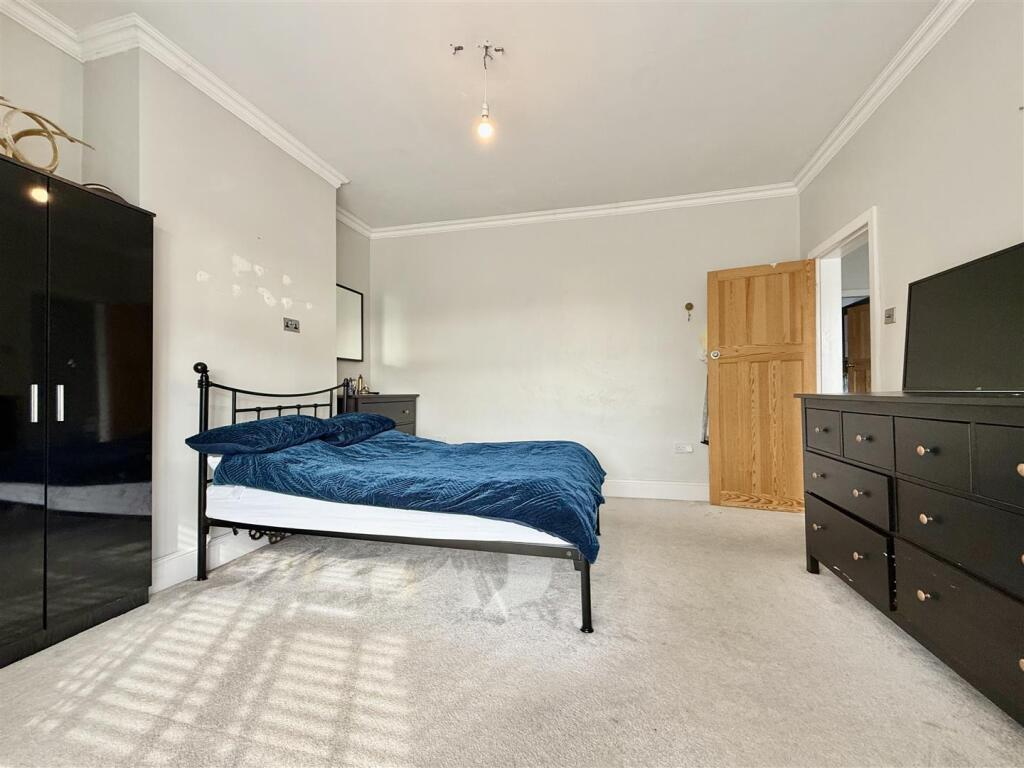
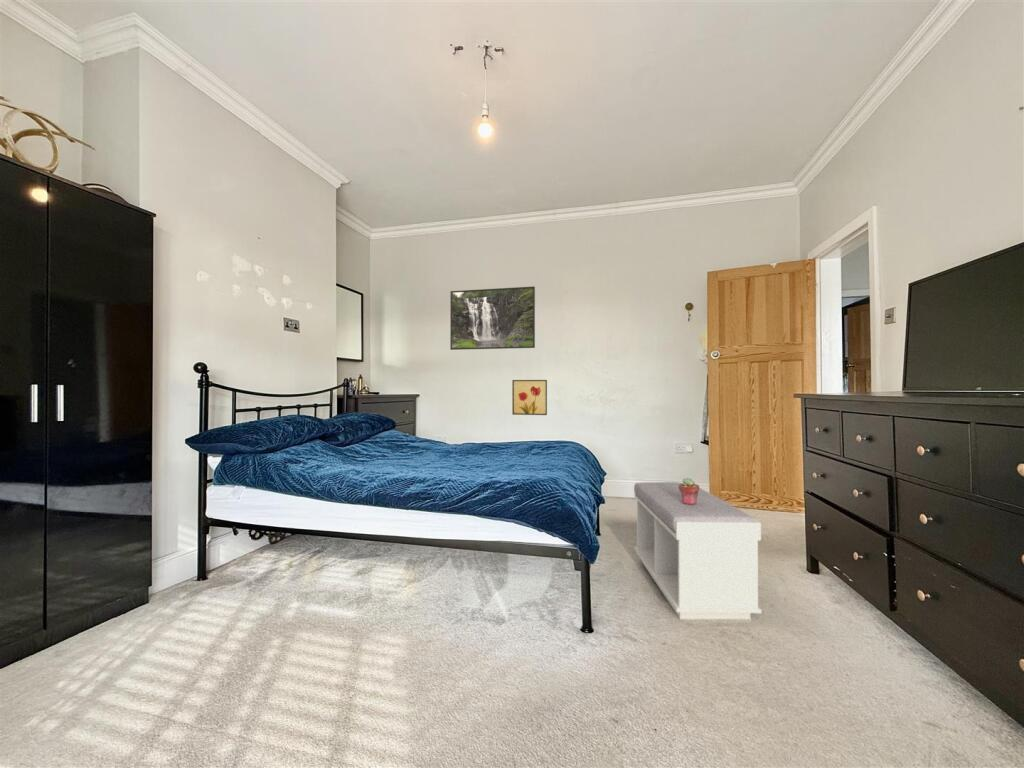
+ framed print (491, 318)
+ bench (686, 540)
+ potted succulent (688, 489)
+ wall art (529, 397)
